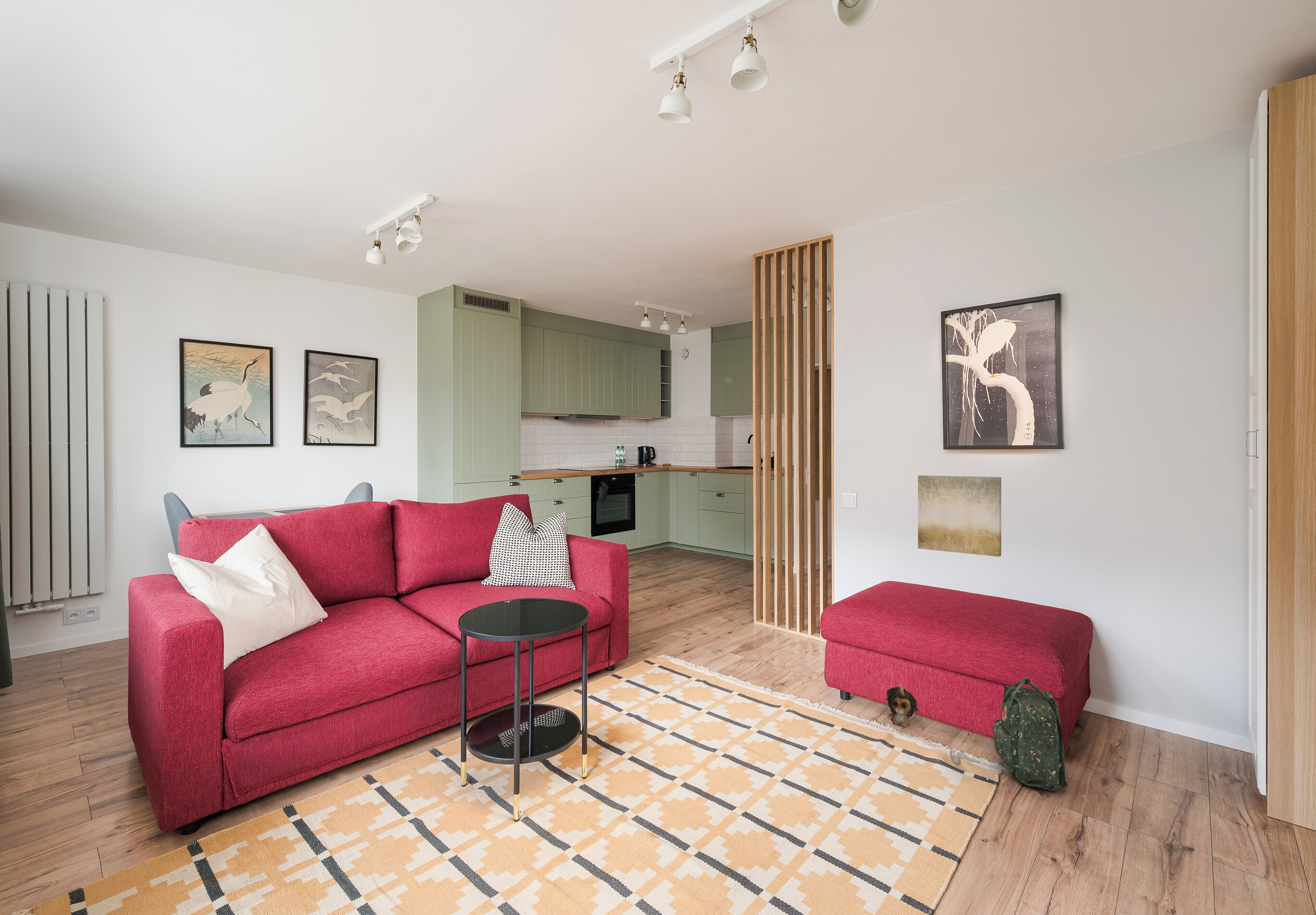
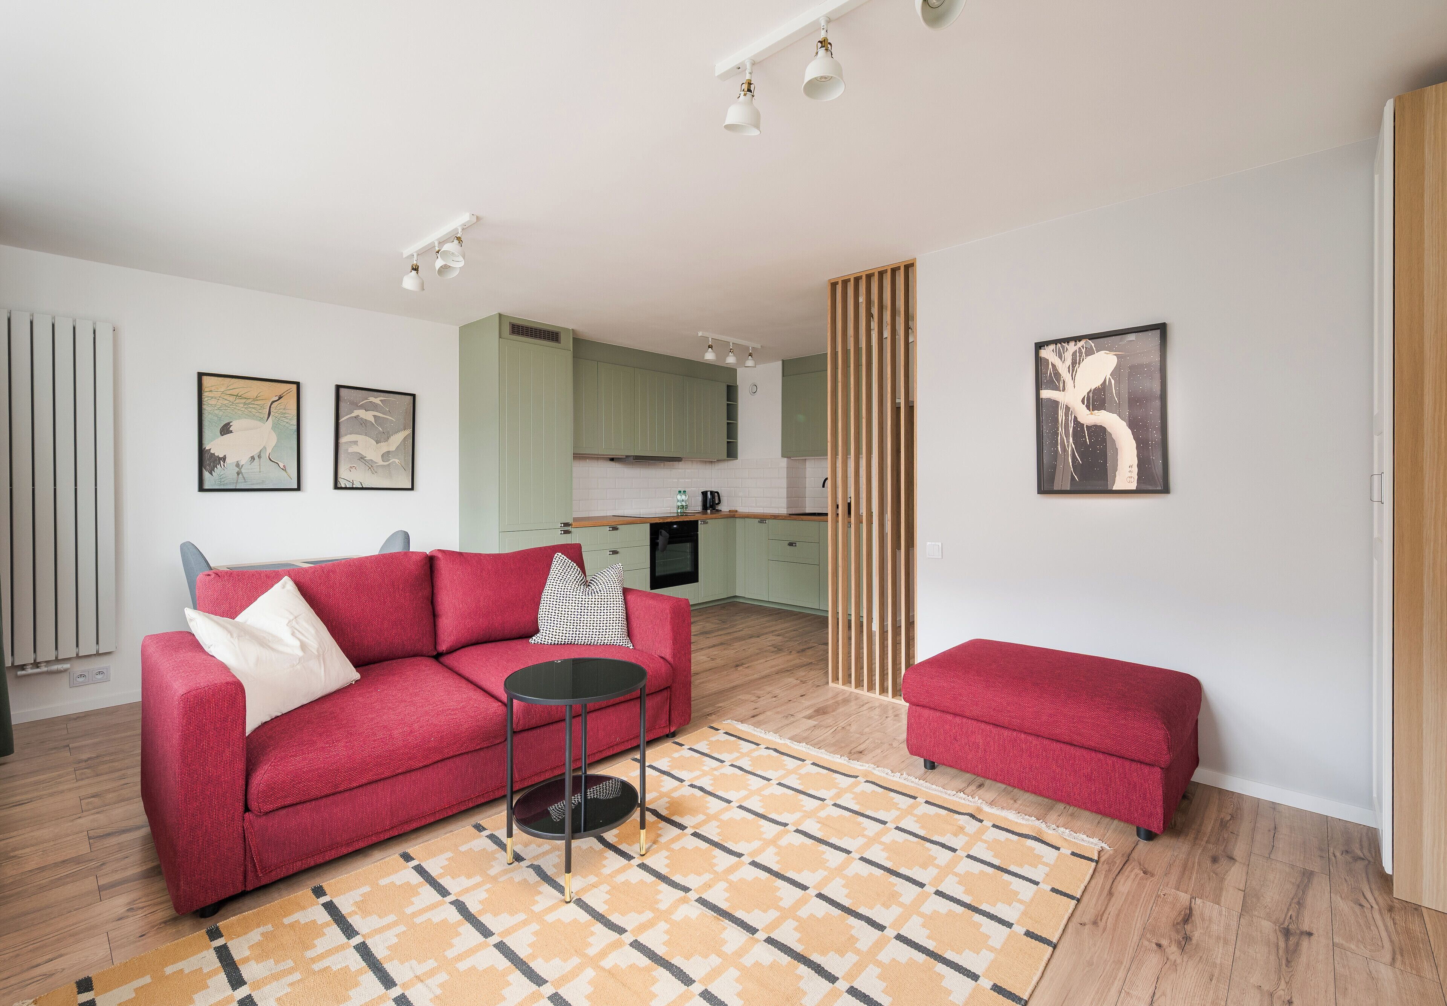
- plush toy (902, 702)
- backpack (1019, 730)
- wall art (958, 514)
